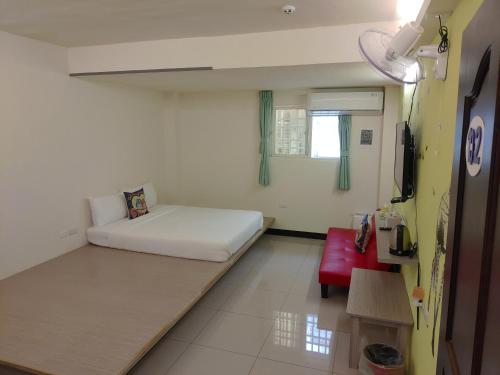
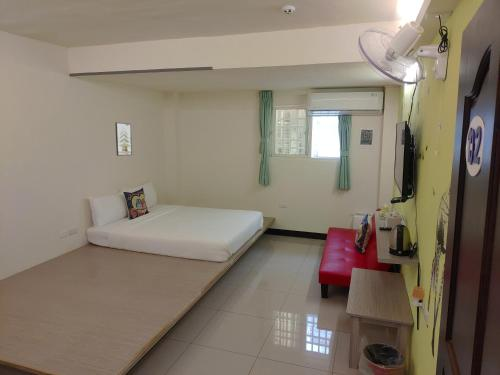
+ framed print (123, 139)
